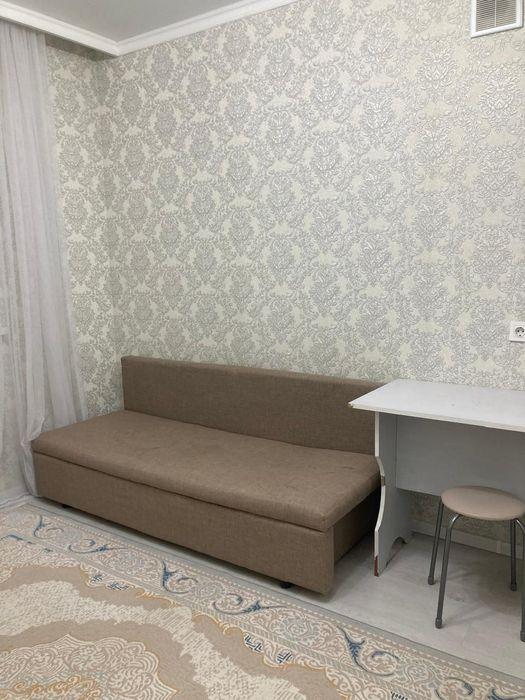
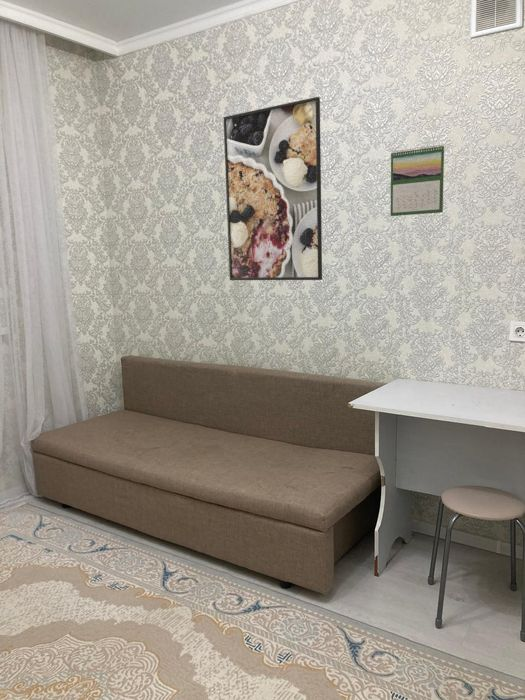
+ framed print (271, 195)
+ calendar (416, 180)
